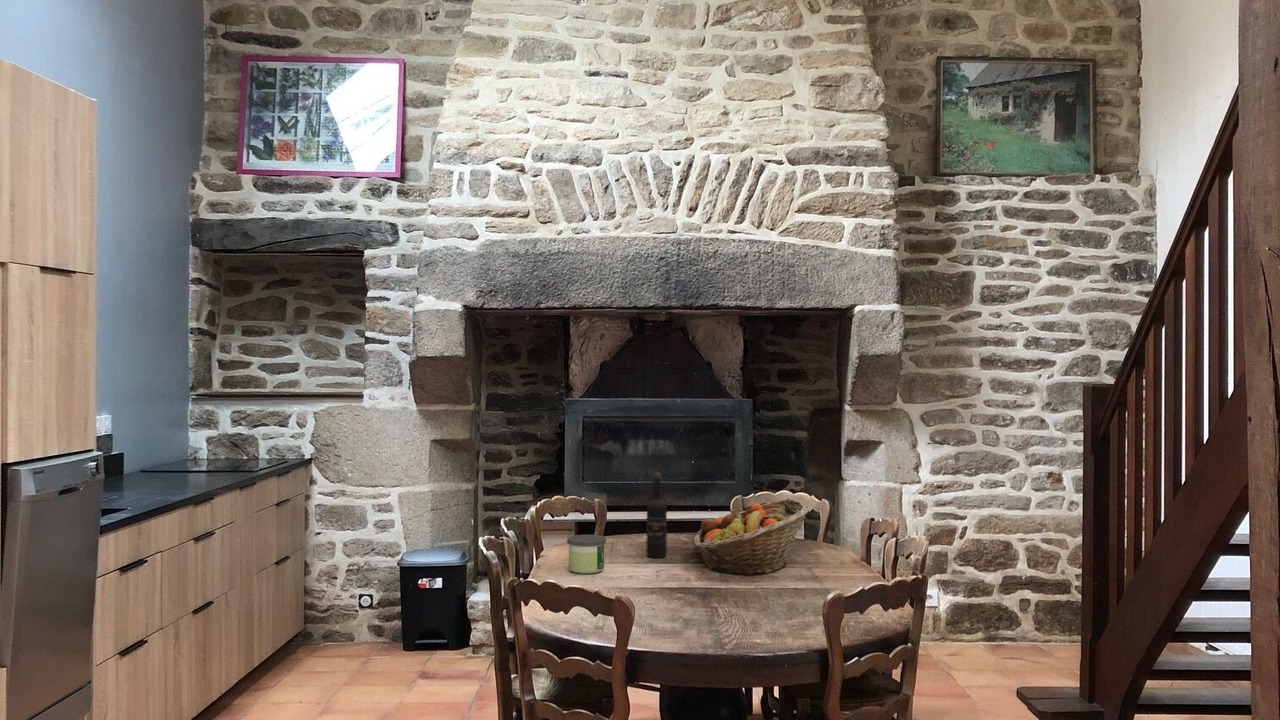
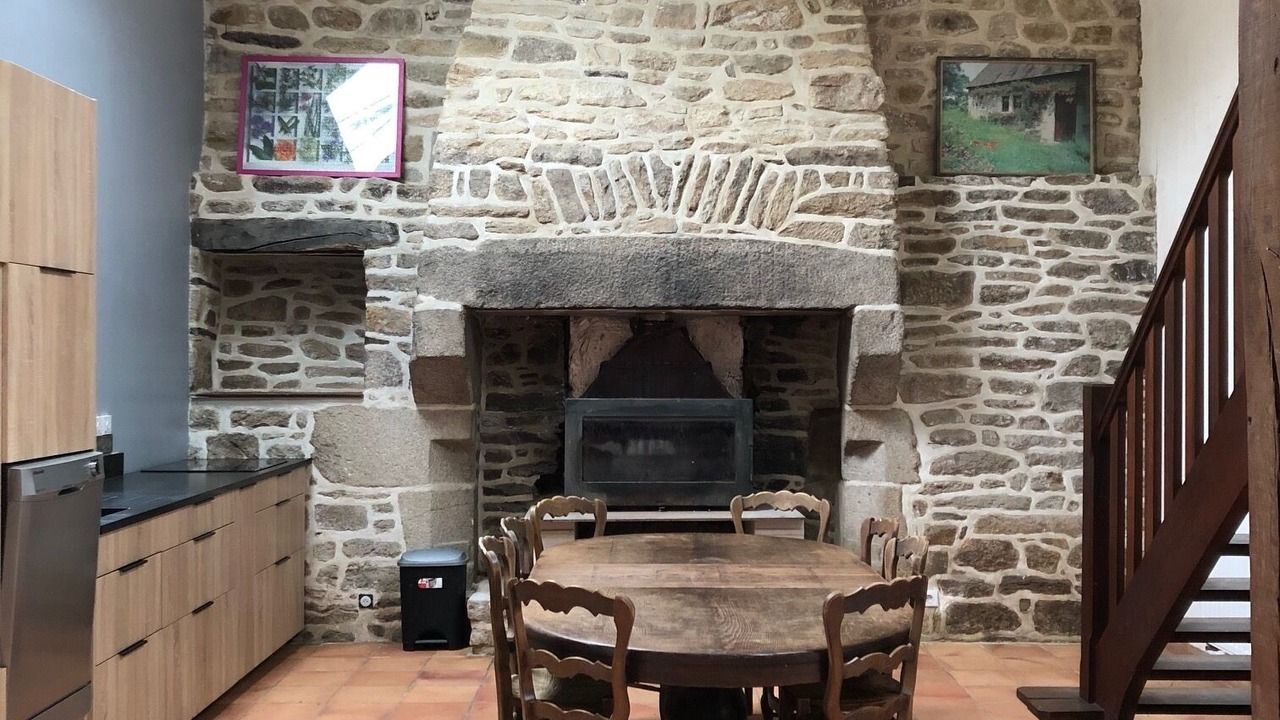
- wine bottle (656, 514)
- fruit basket (750, 533)
- candle (586, 554)
